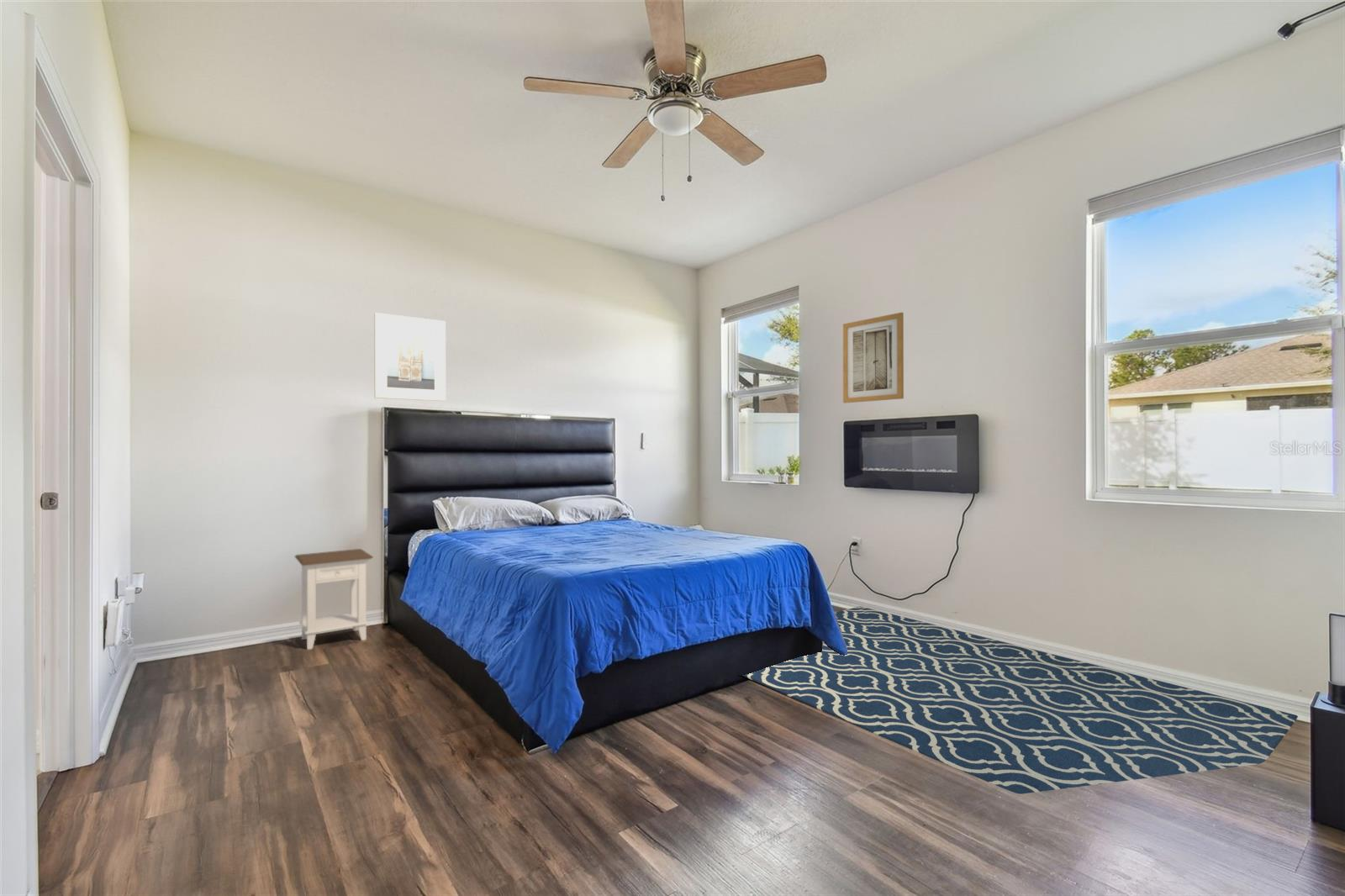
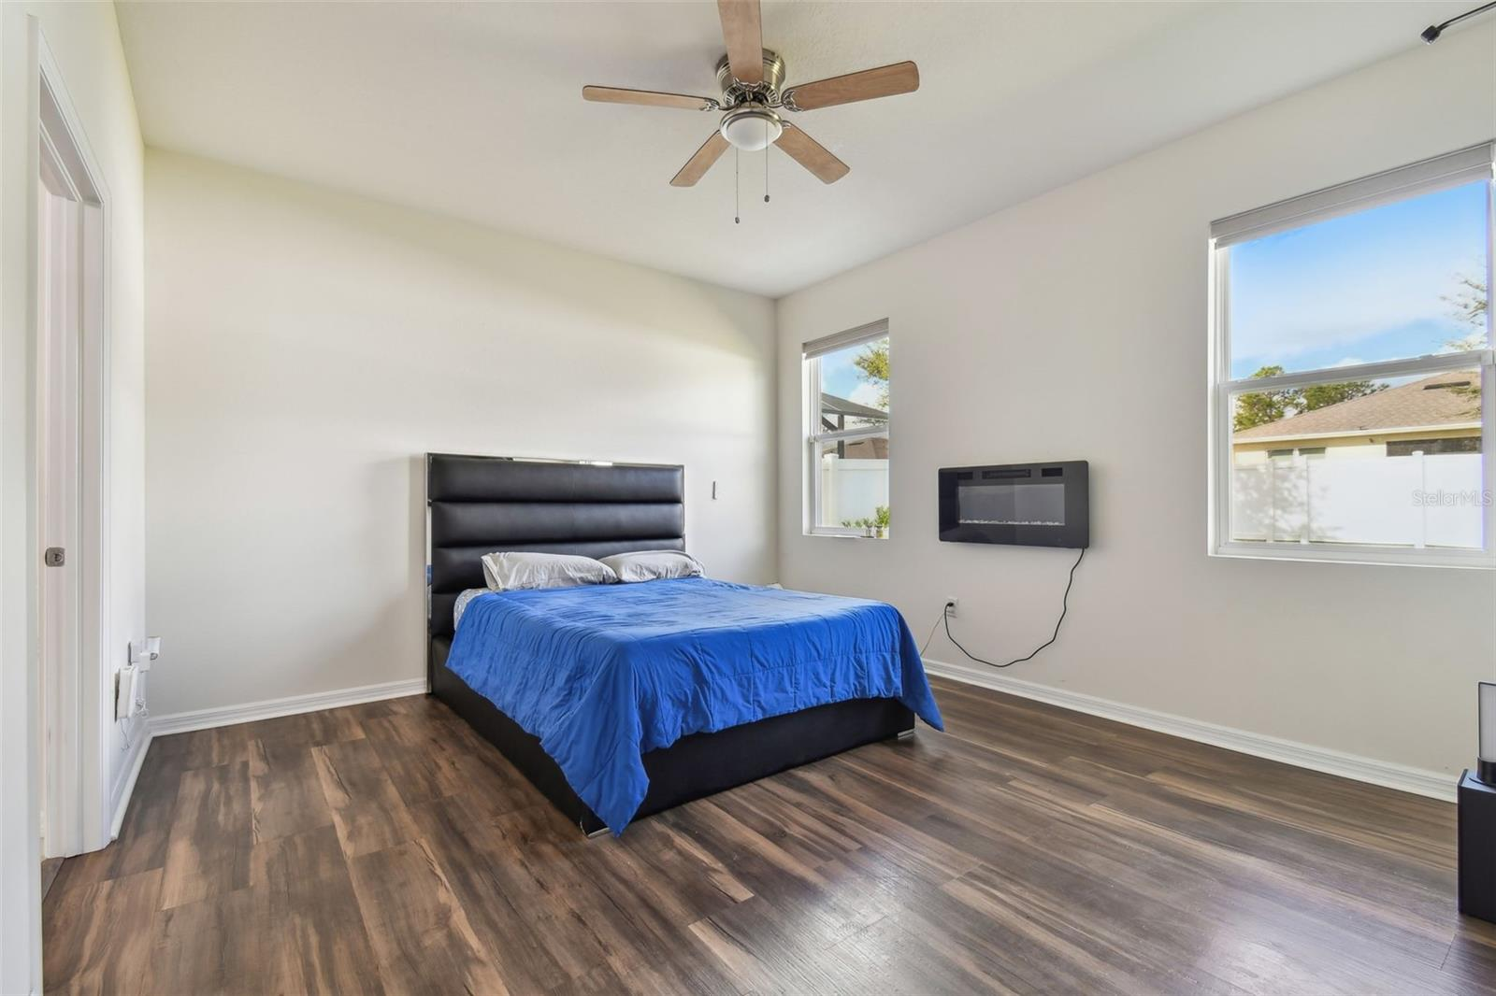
- rug (949, 678)
- nightstand (329, 582)
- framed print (411, 358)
- wall art (872, 359)
